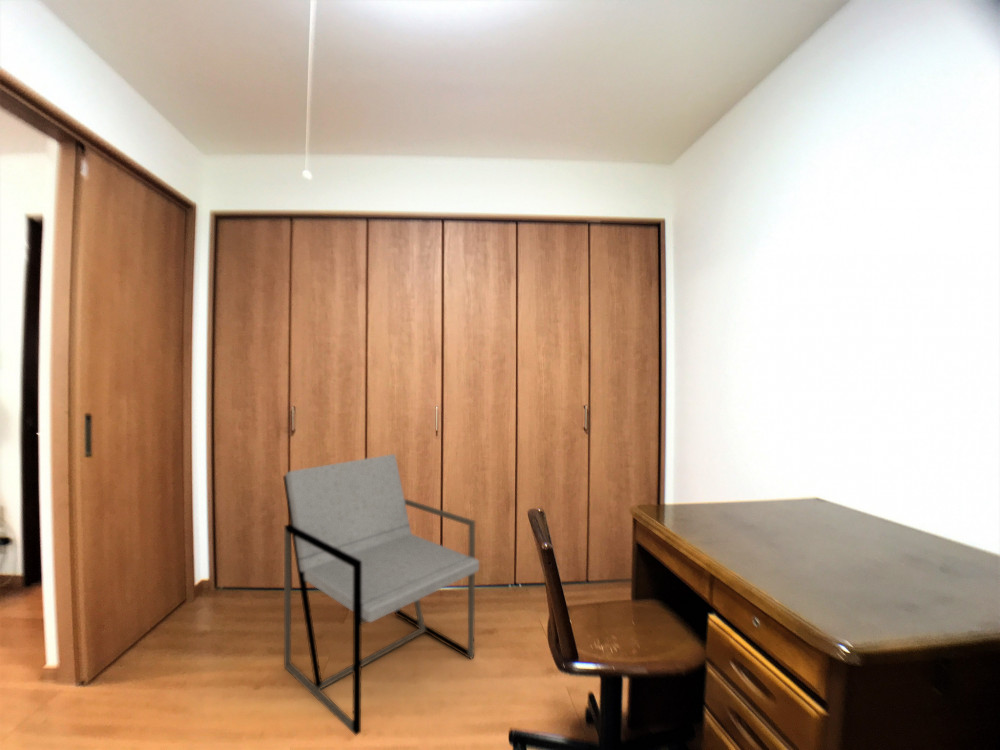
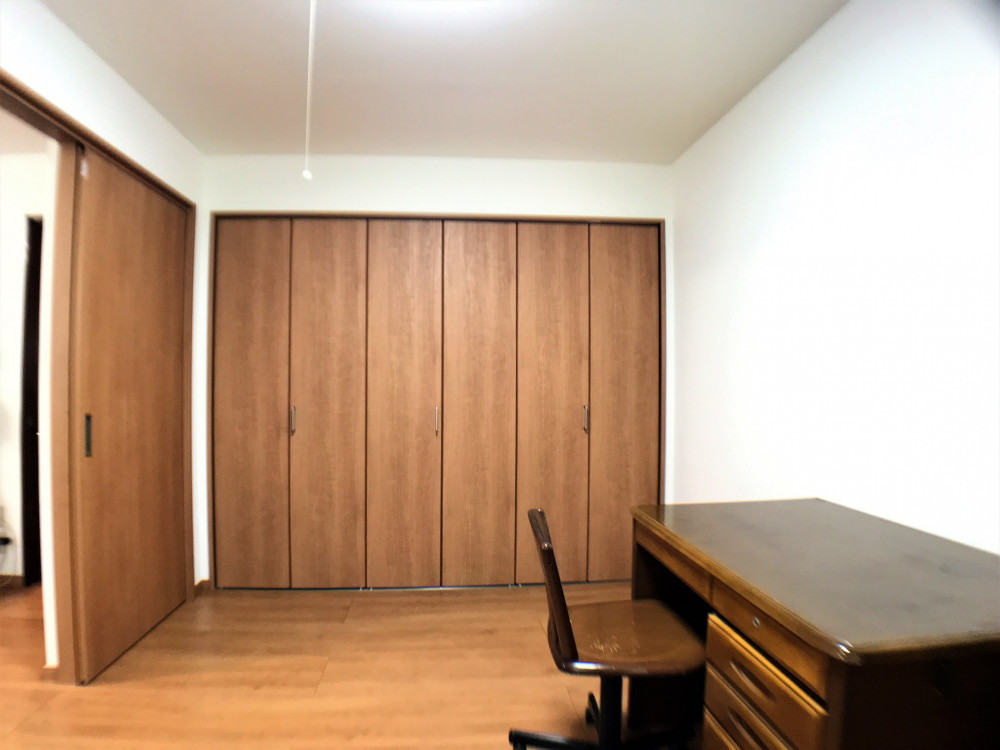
- armchair (380, 566)
